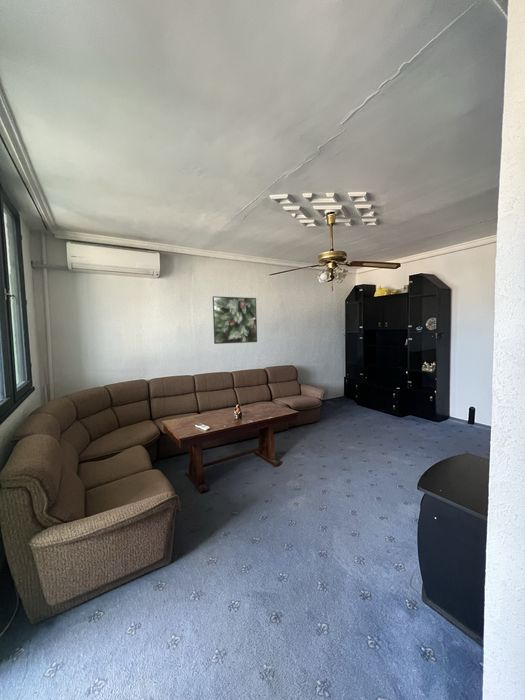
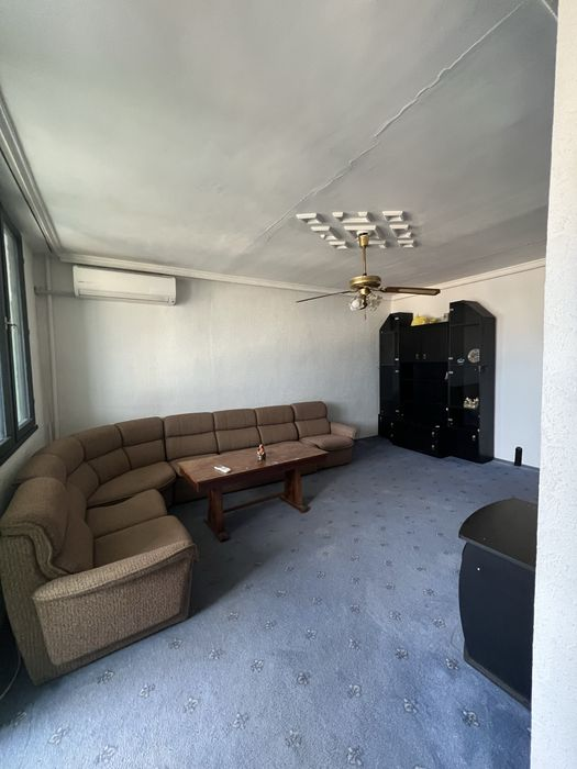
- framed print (235, 320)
